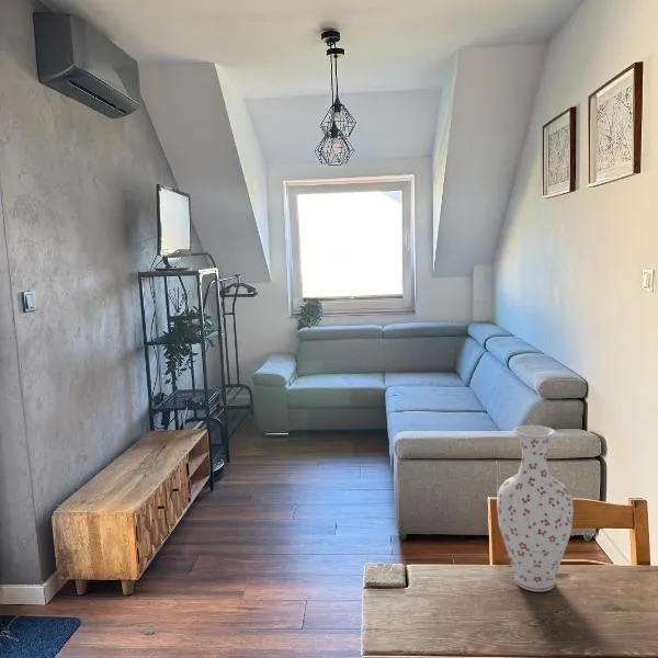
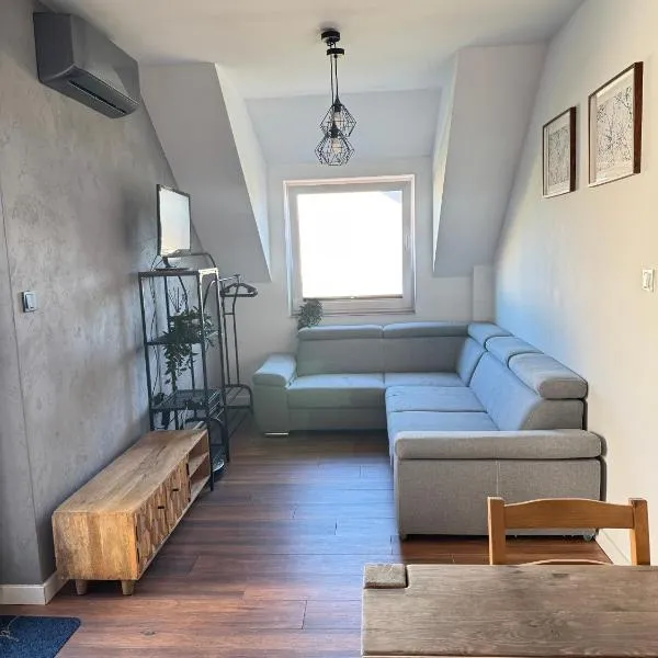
- vase (534, 507)
